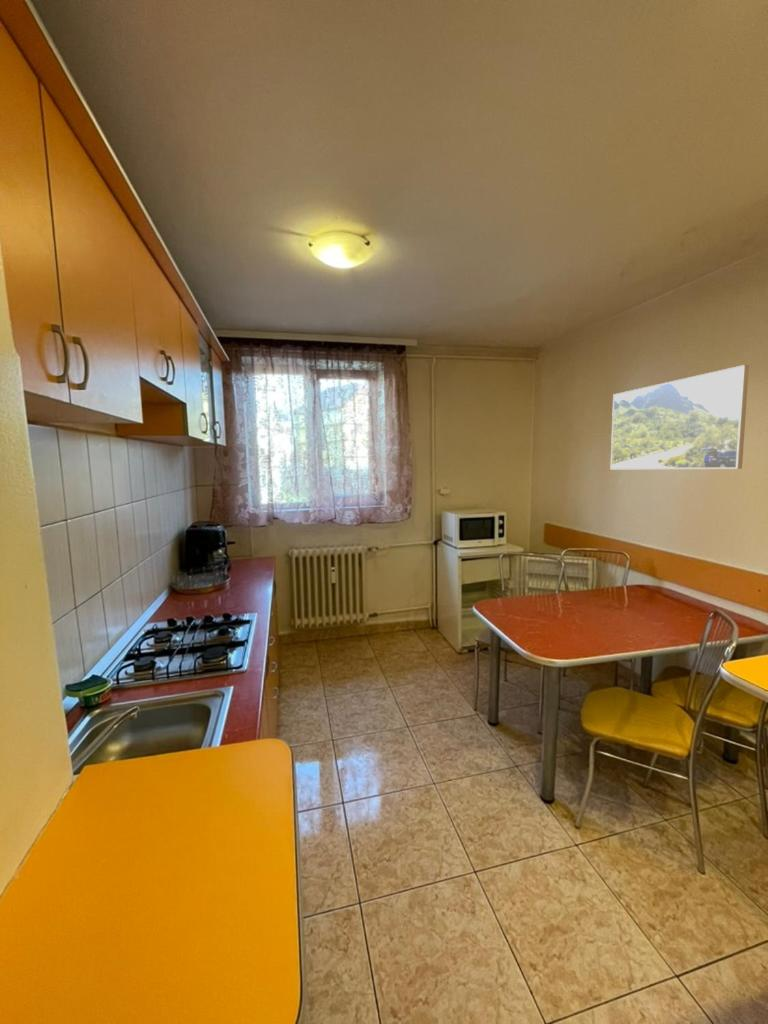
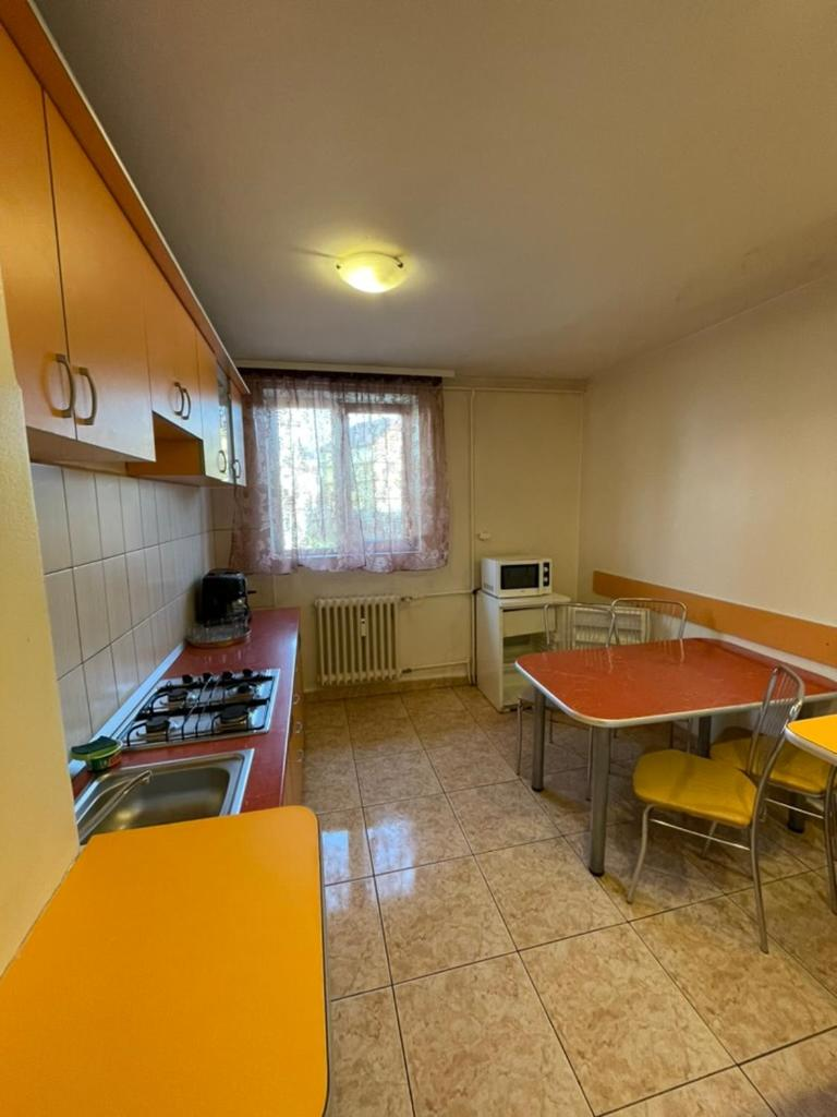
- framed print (668, 426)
